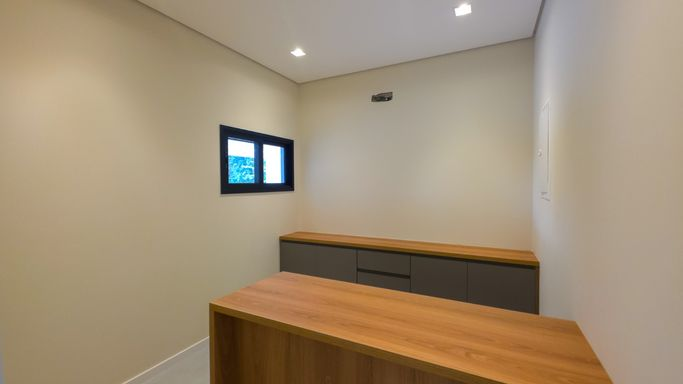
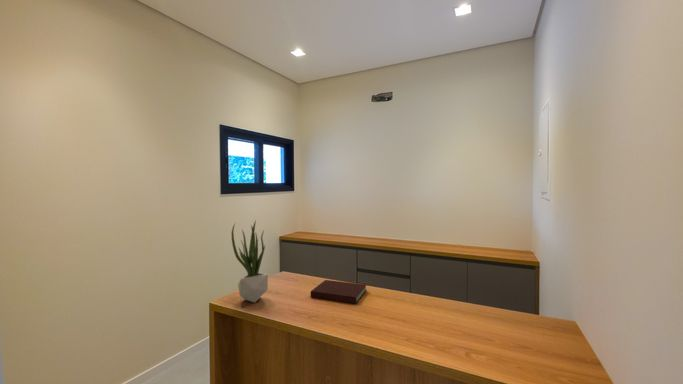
+ notebook (339, 290)
+ potted plant (249, 260)
